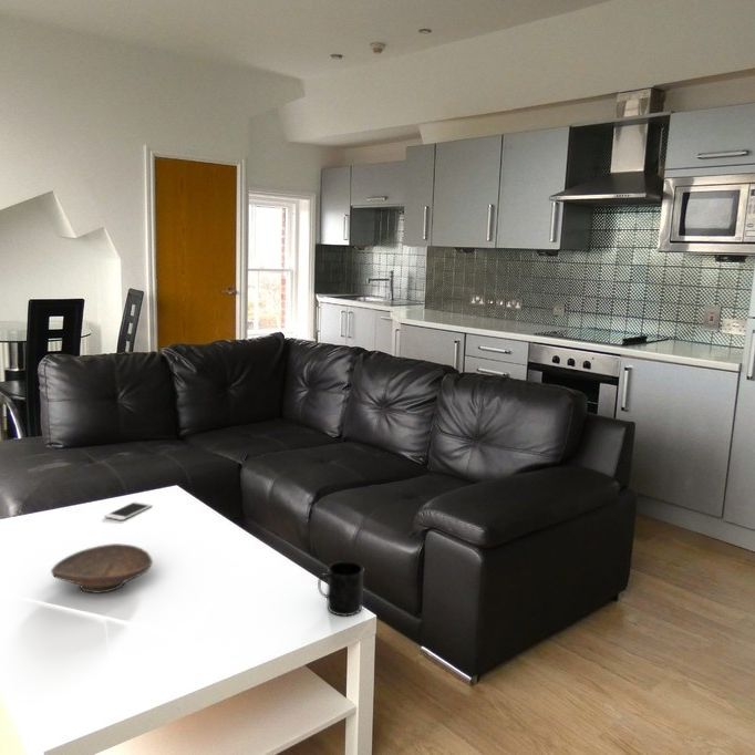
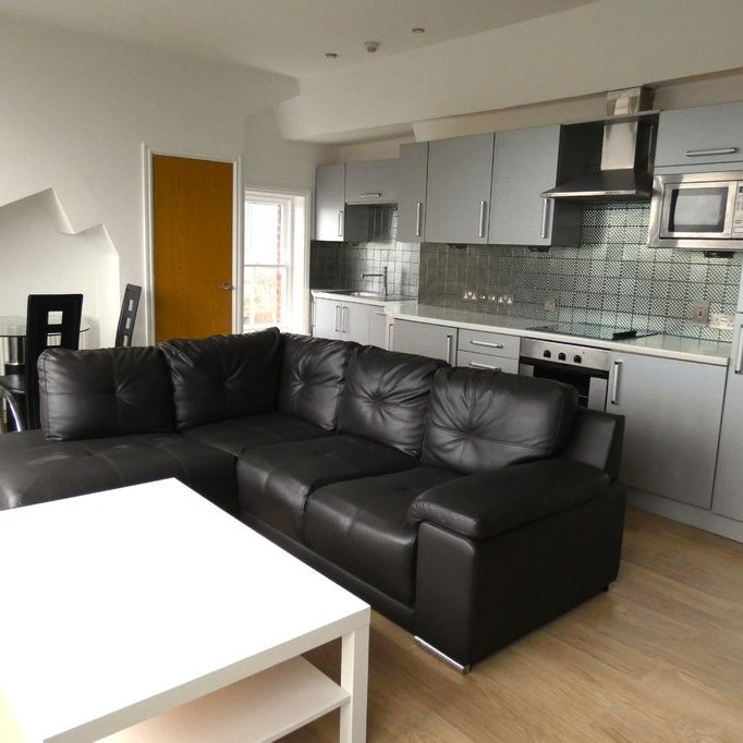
- mug (340, 589)
- decorative bowl (103, 570)
- cell phone (128, 510)
